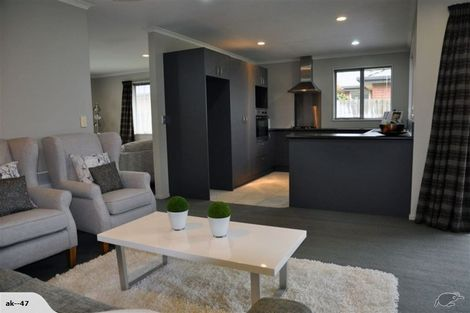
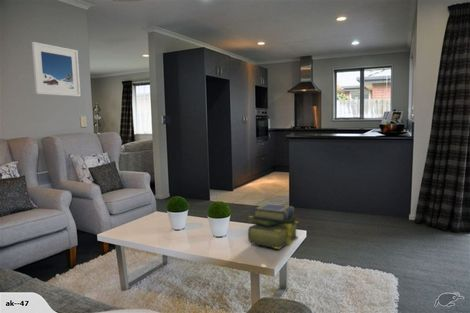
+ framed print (57, 71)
+ stack of books (273, 223)
